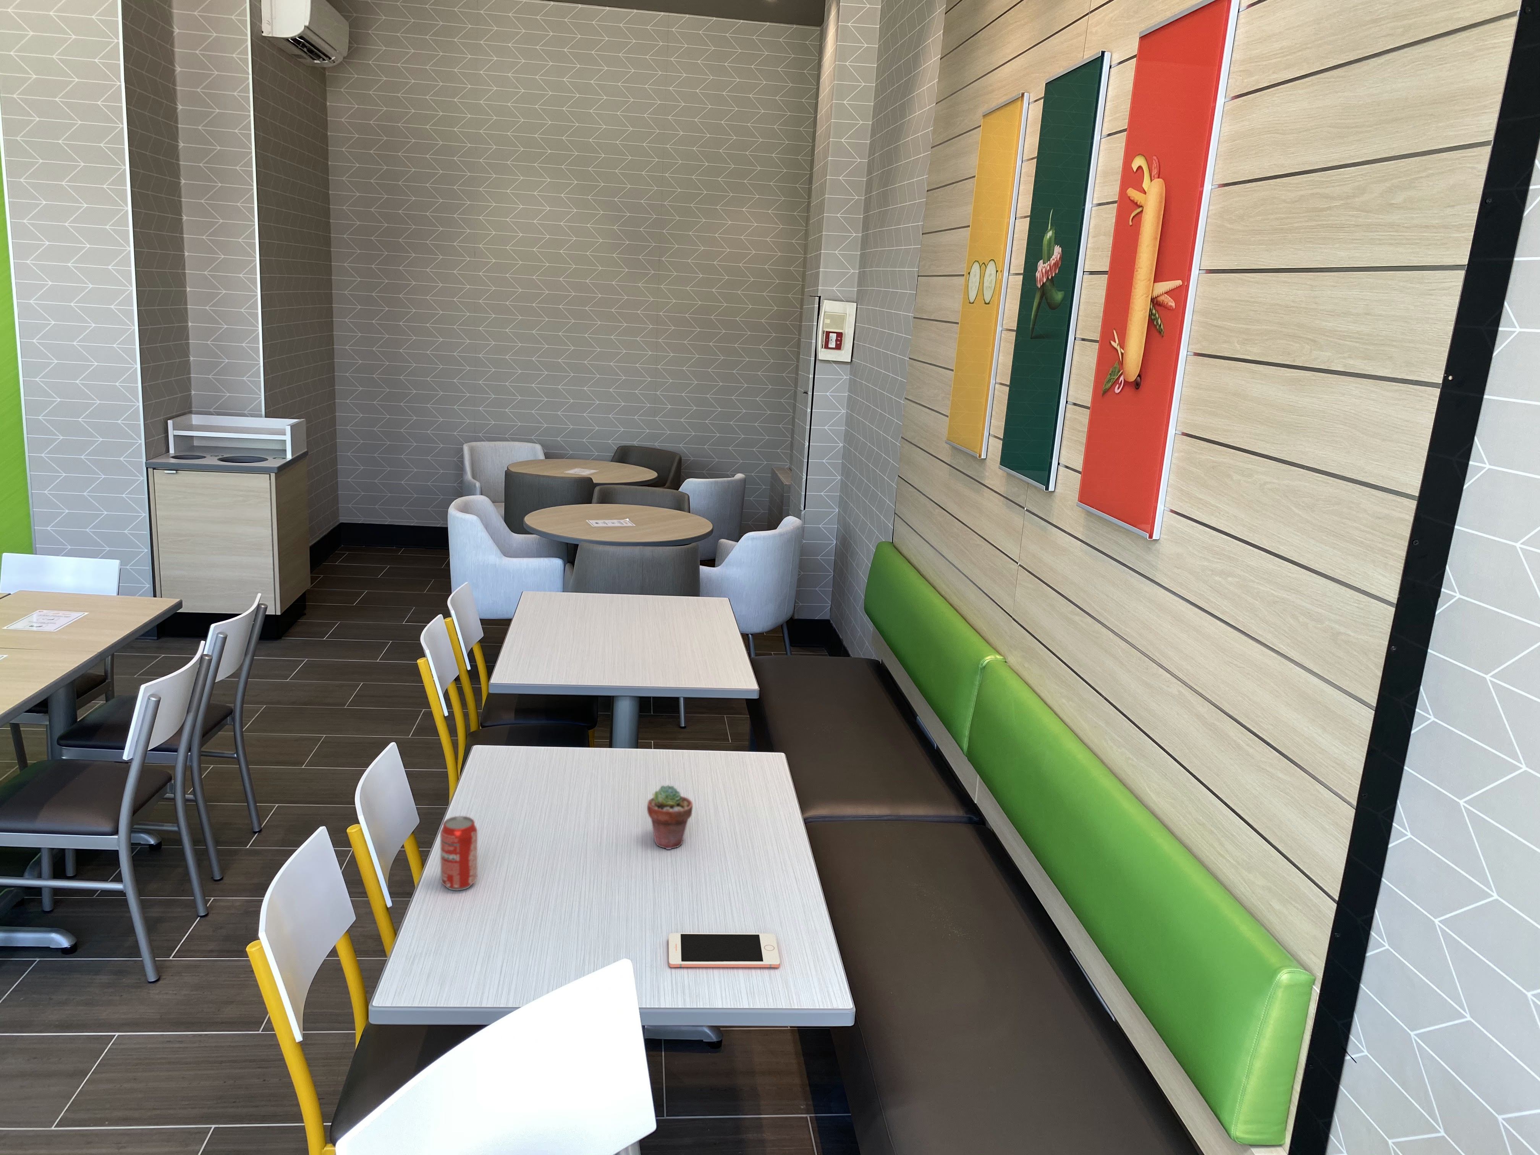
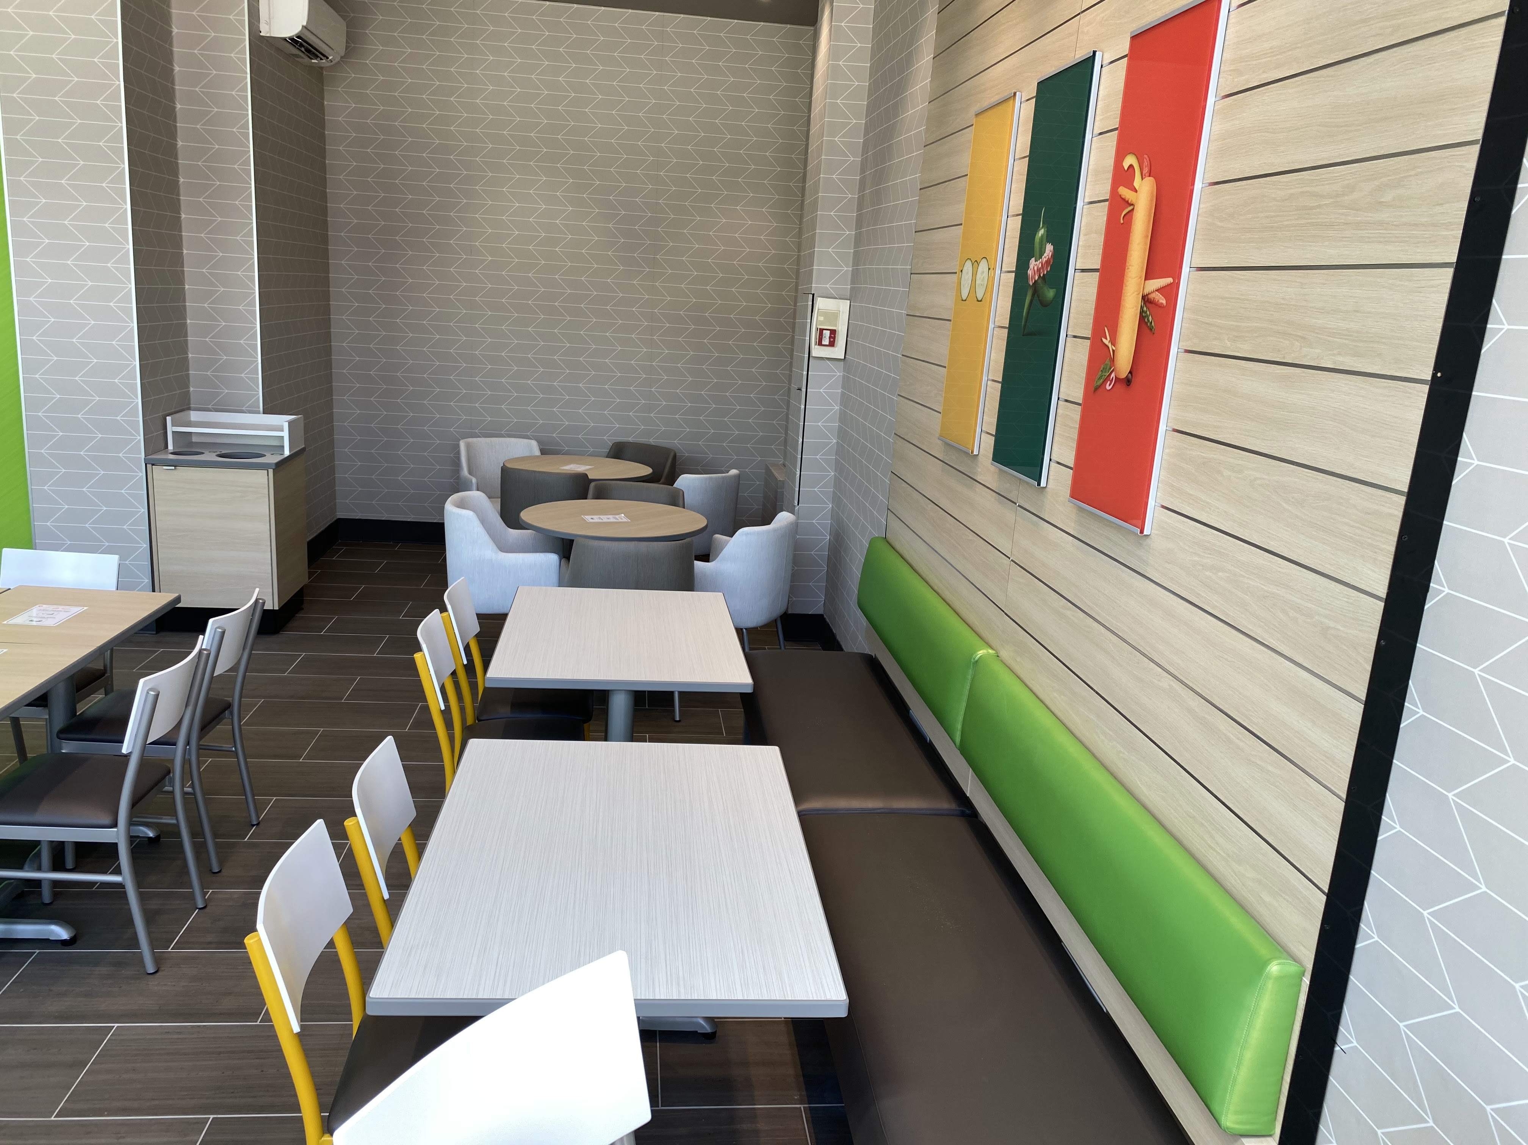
- potted succulent (669, 814)
- beverage can (458, 853)
- cell phone (723, 950)
